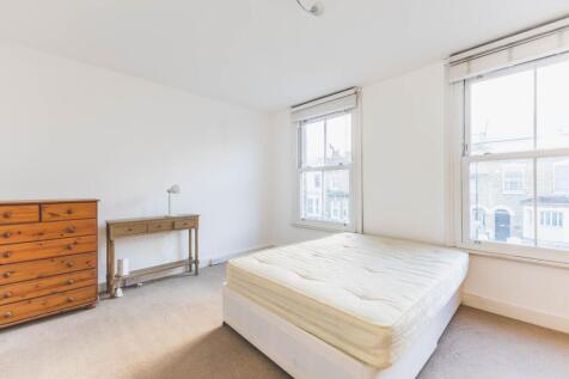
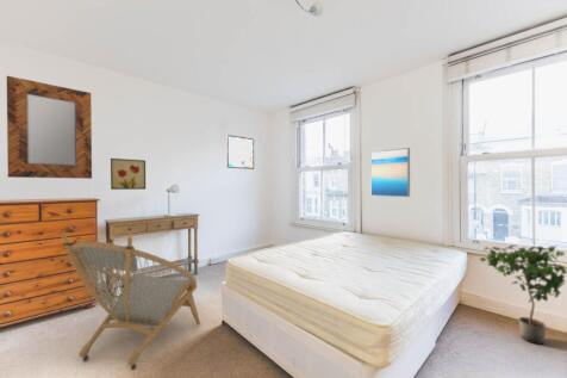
+ wall art (241, 153)
+ armchair (138, 284)
+ wall art (388, 173)
+ home mirror (52, 131)
+ wall art (129, 174)
+ potted plant (528, 291)
